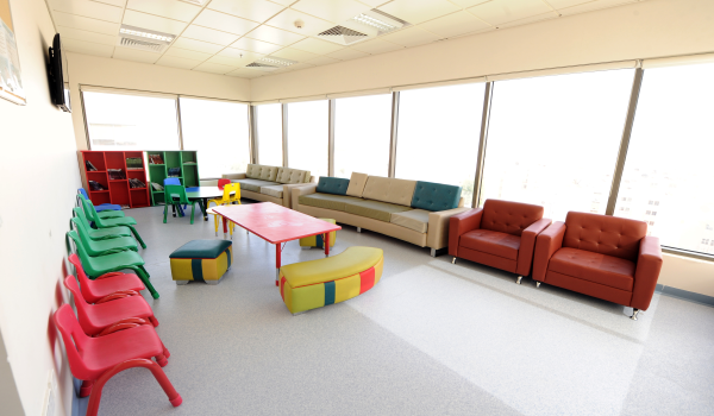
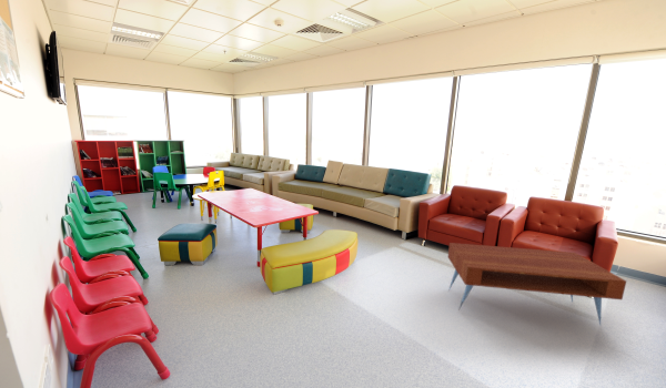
+ coffee table (522, 283)
